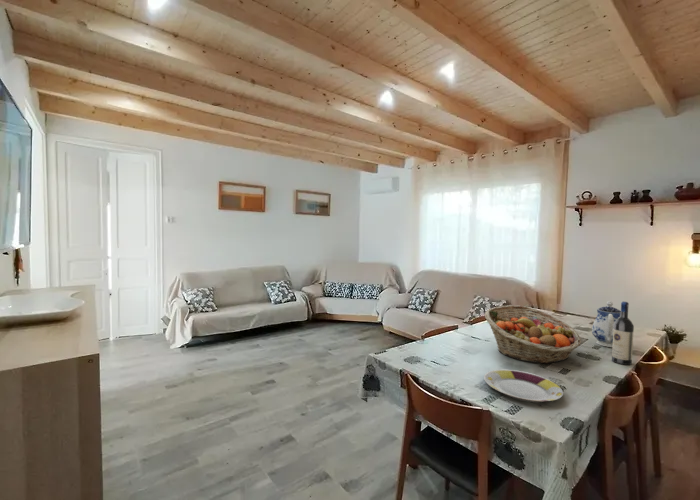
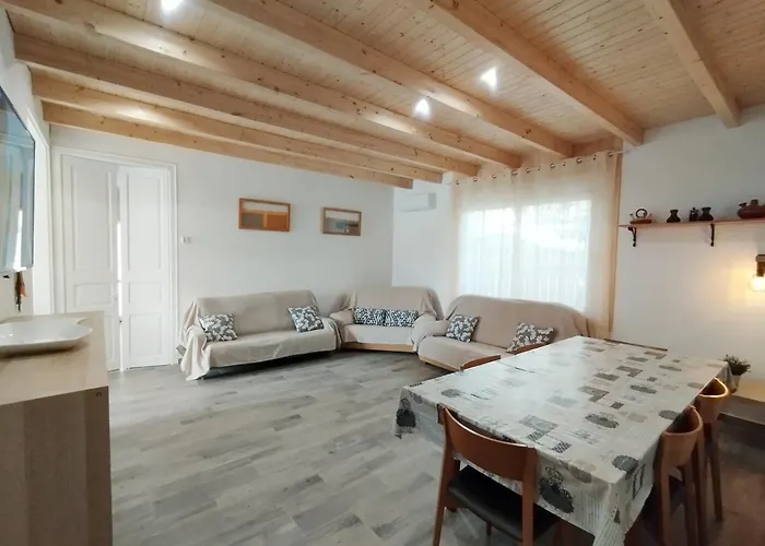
- teapot (608, 323)
- fruit basket (530, 332)
- wine bottle (623, 332)
- plate (521, 386)
